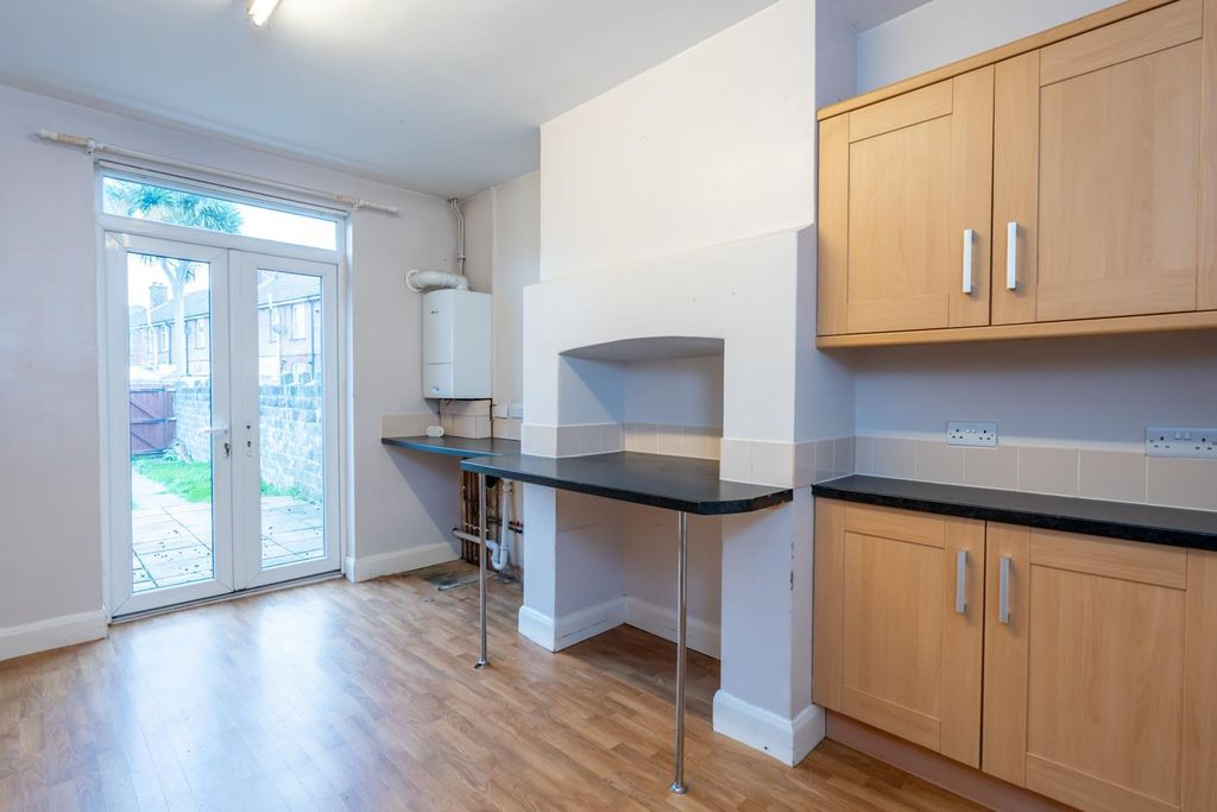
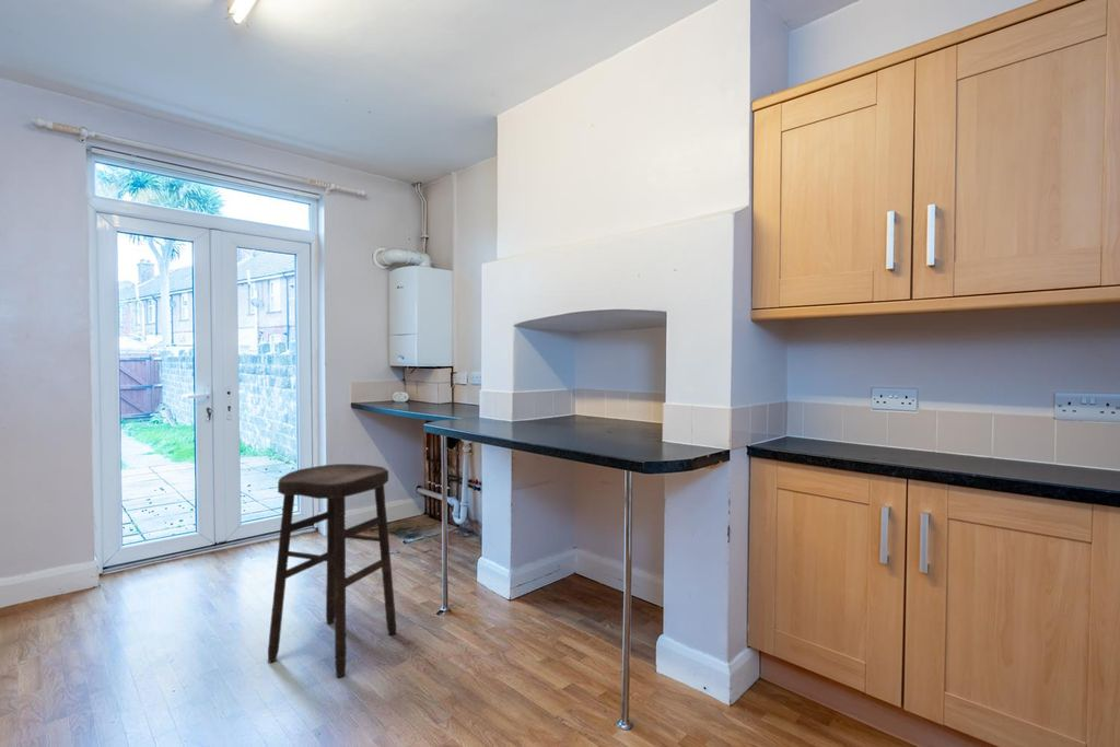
+ stool (334, 559)
